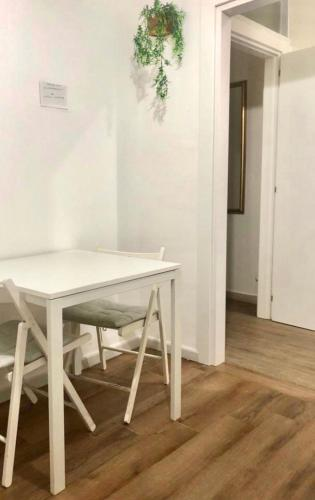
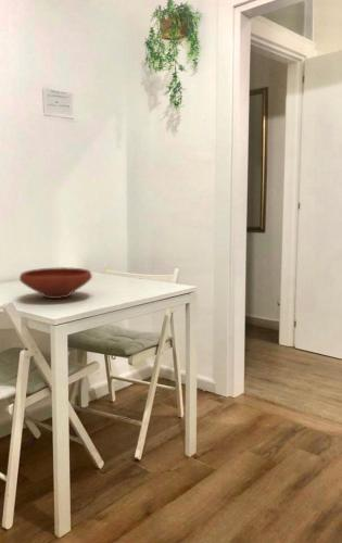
+ bowl (56, 283)
